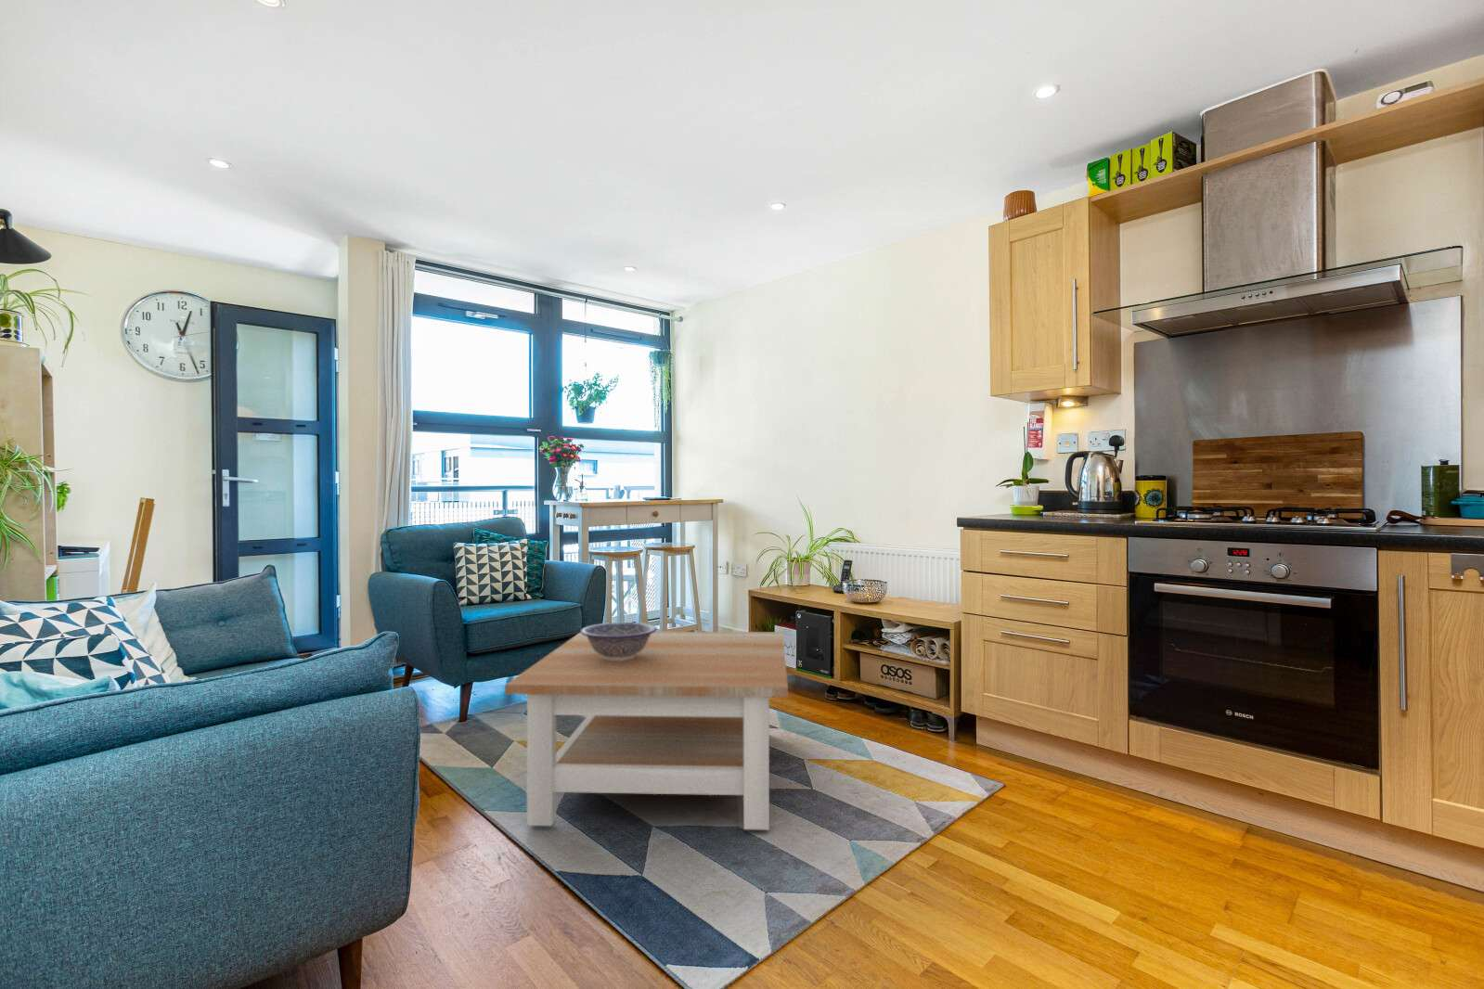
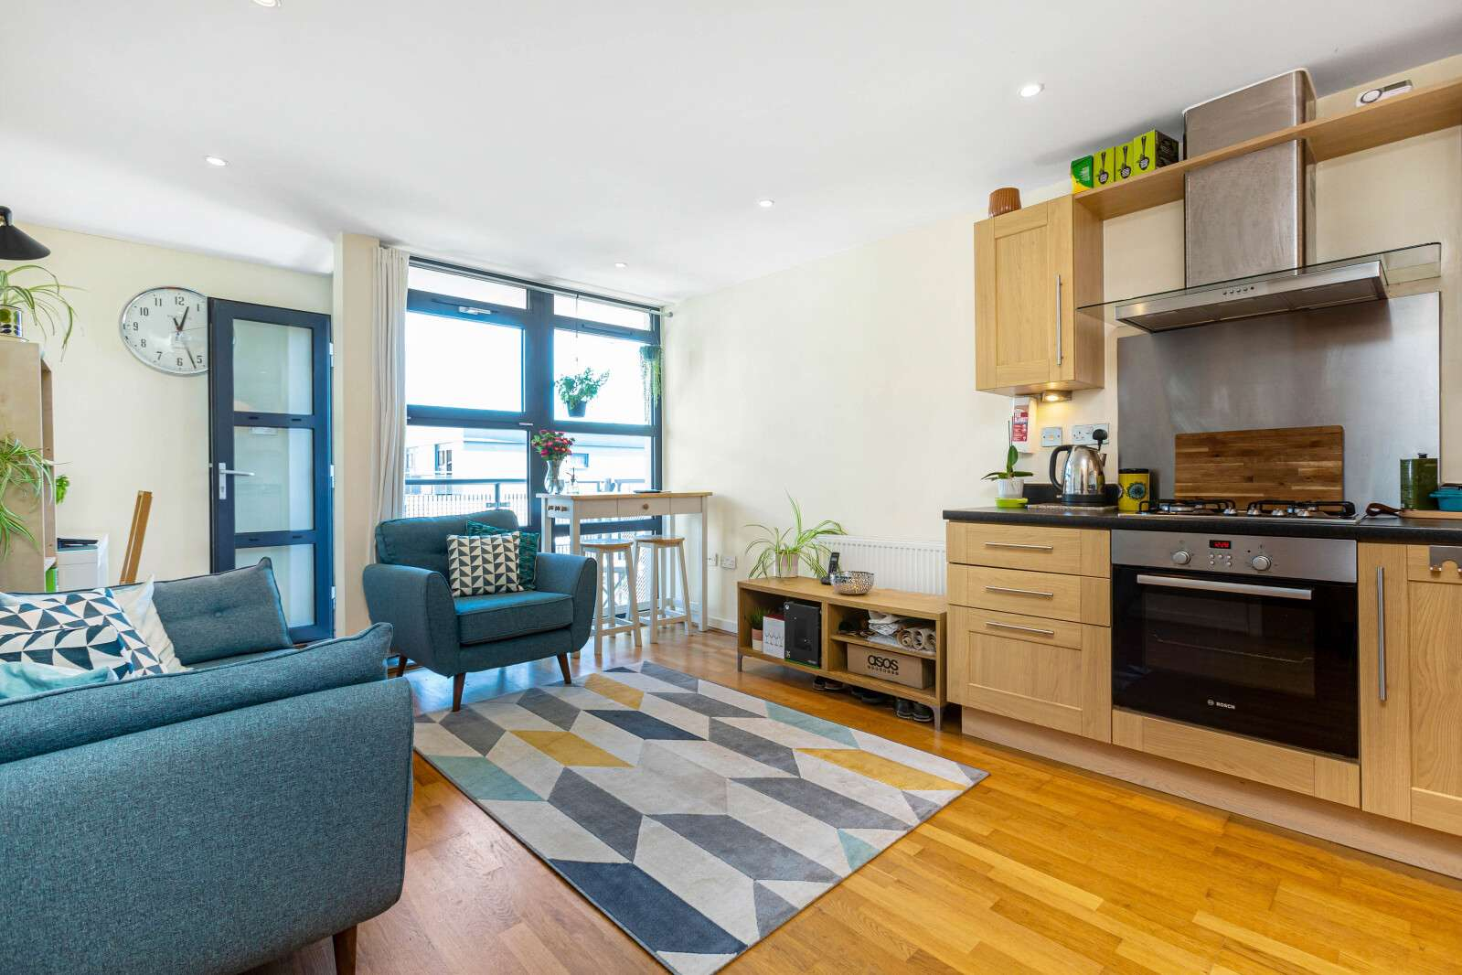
- decorative bowl (618, 642)
- coffee table (666, 714)
